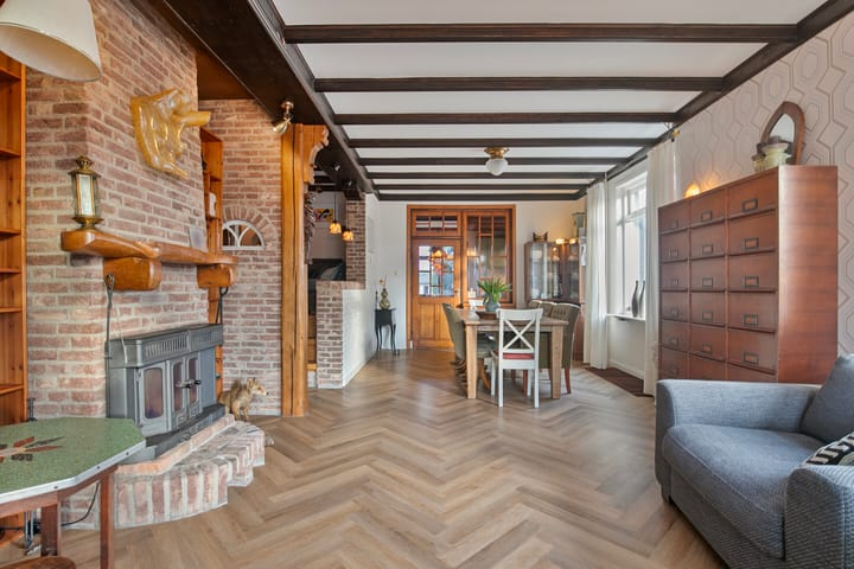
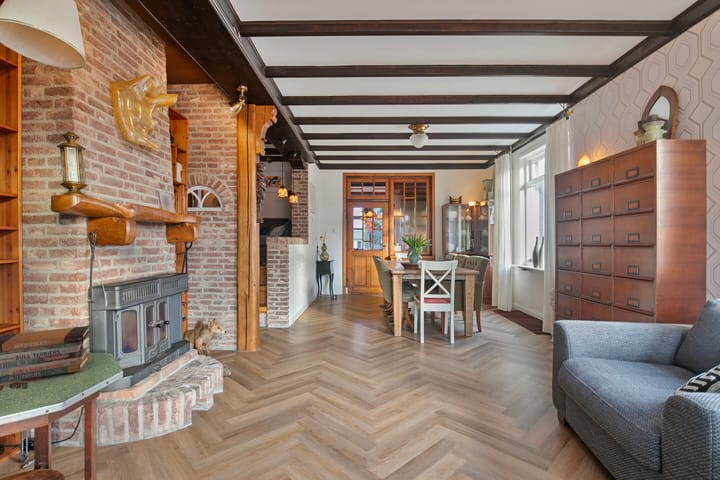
+ book stack (42, 352)
